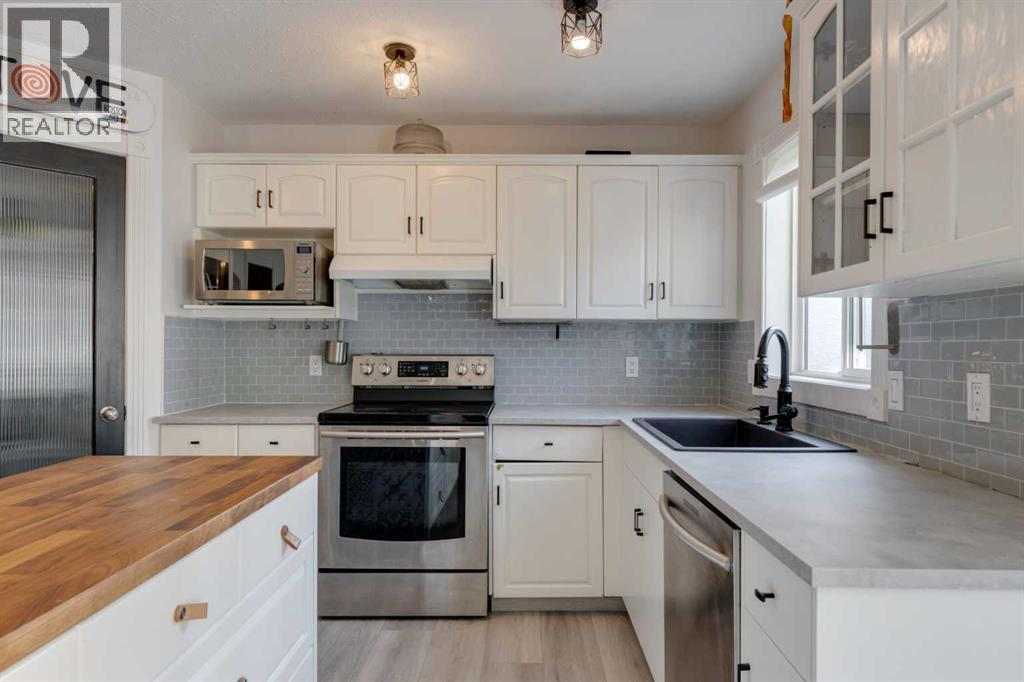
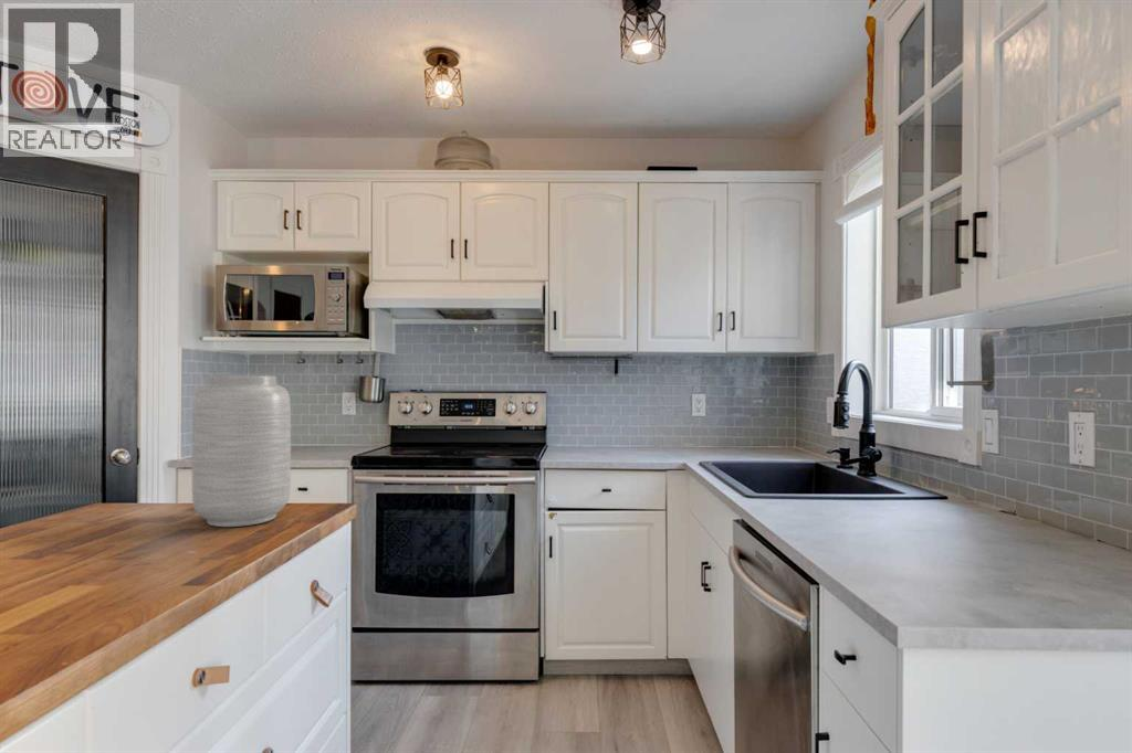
+ vase (242, 447)
